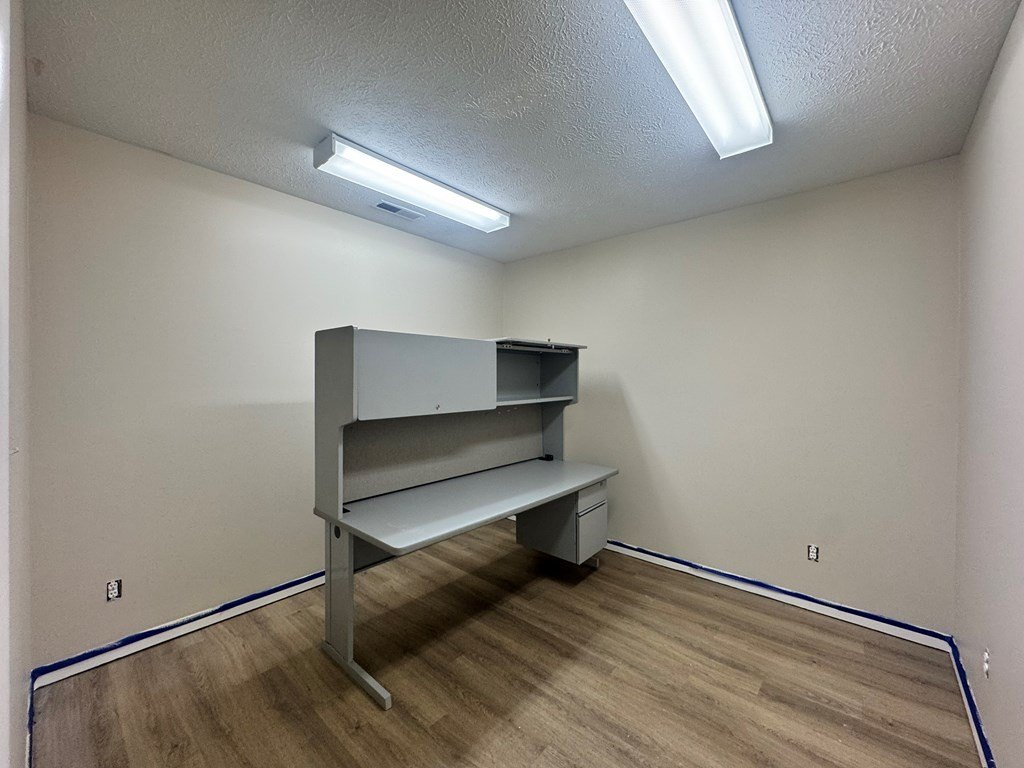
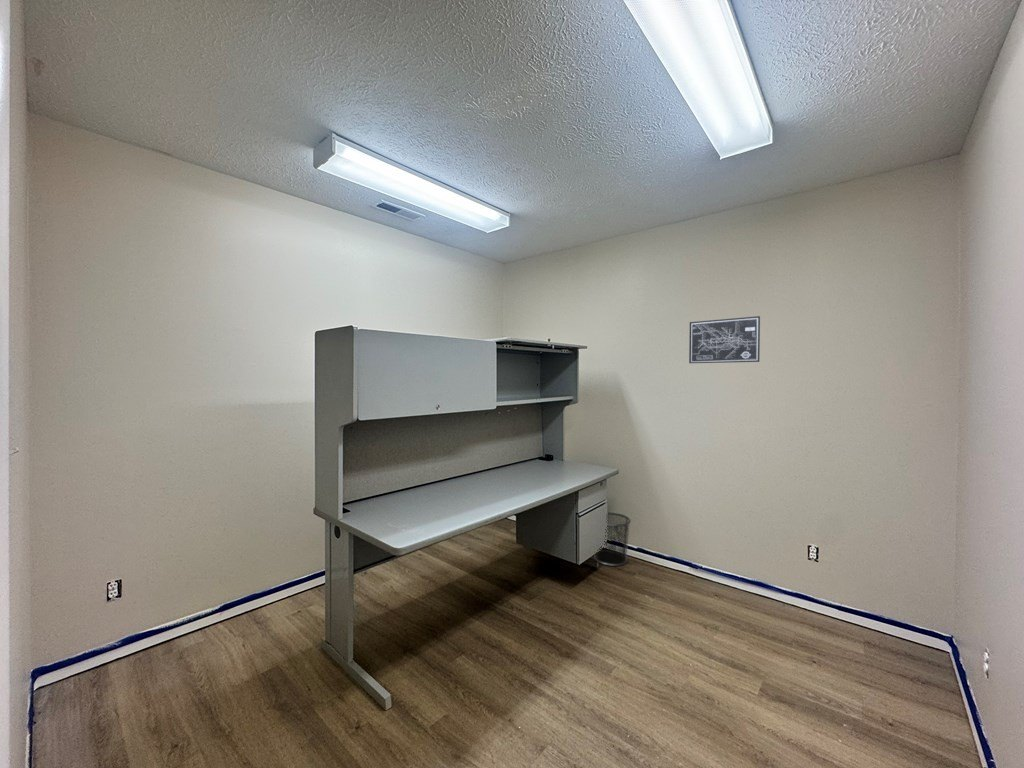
+ wall art (722, 341)
+ waste bin (610, 538)
